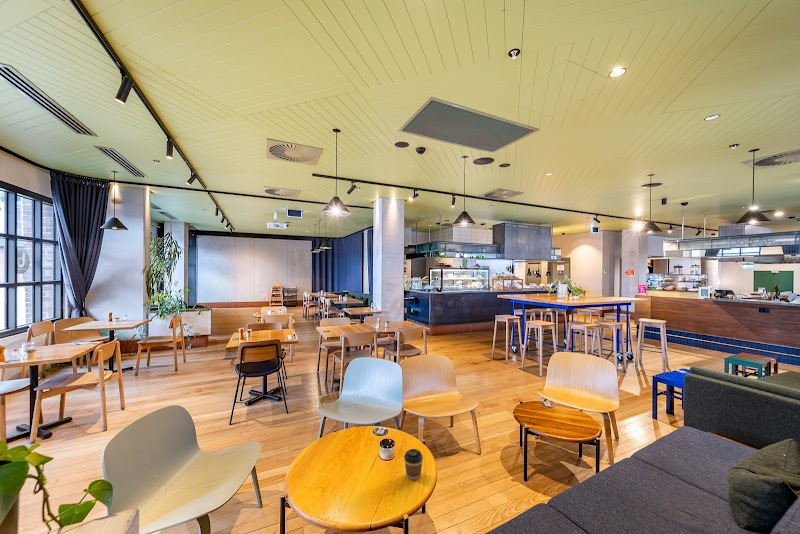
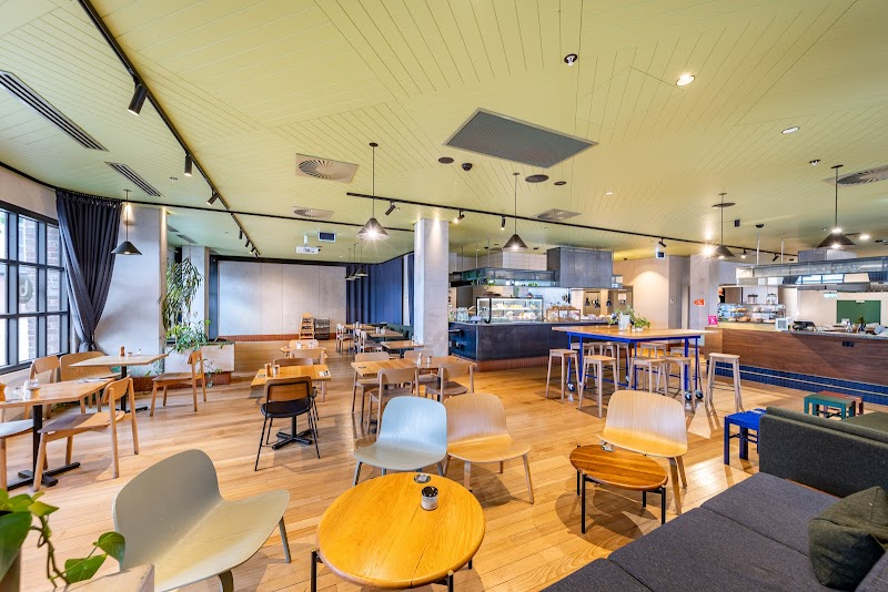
- coffee cup (413, 462)
